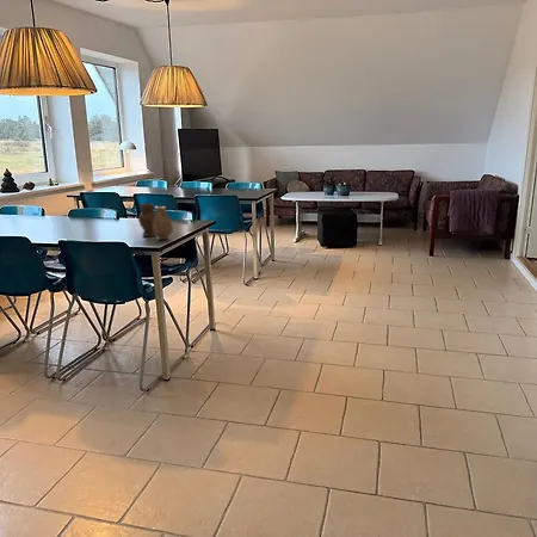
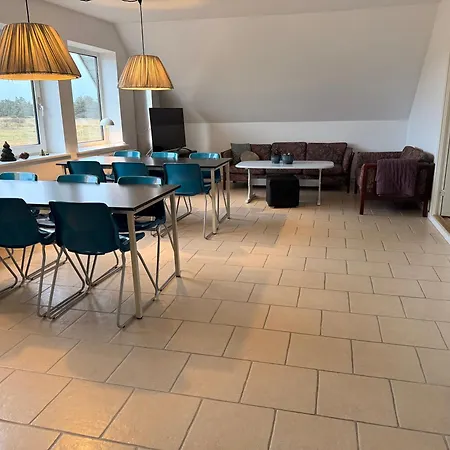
- vase (154, 221)
